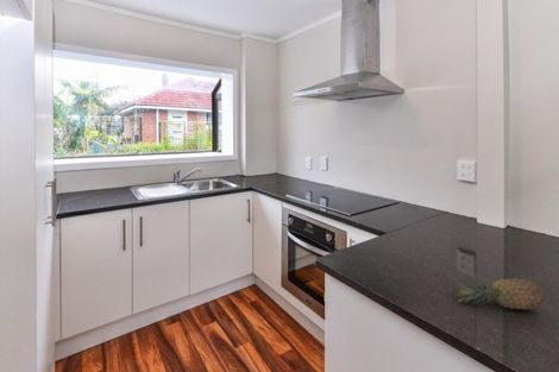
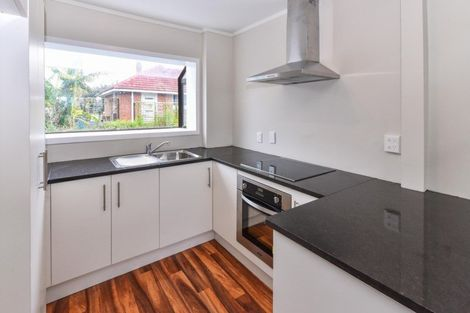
- fruit (496, 291)
